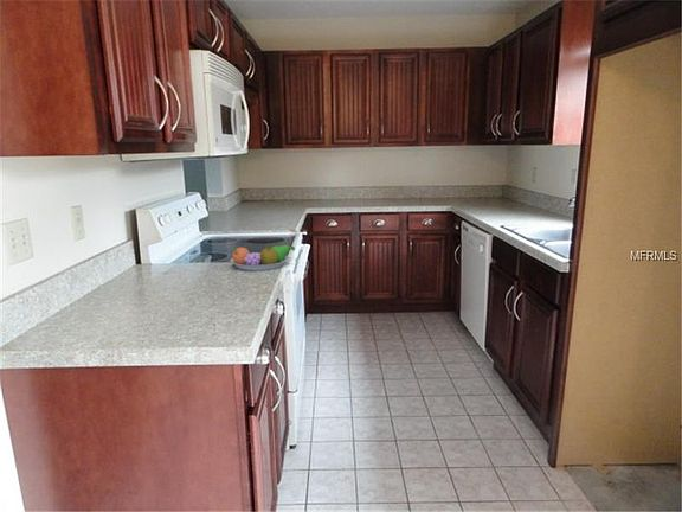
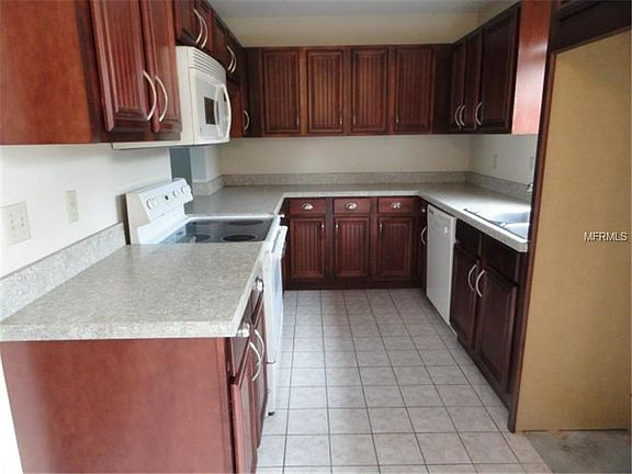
- fruit bowl (262, 252)
